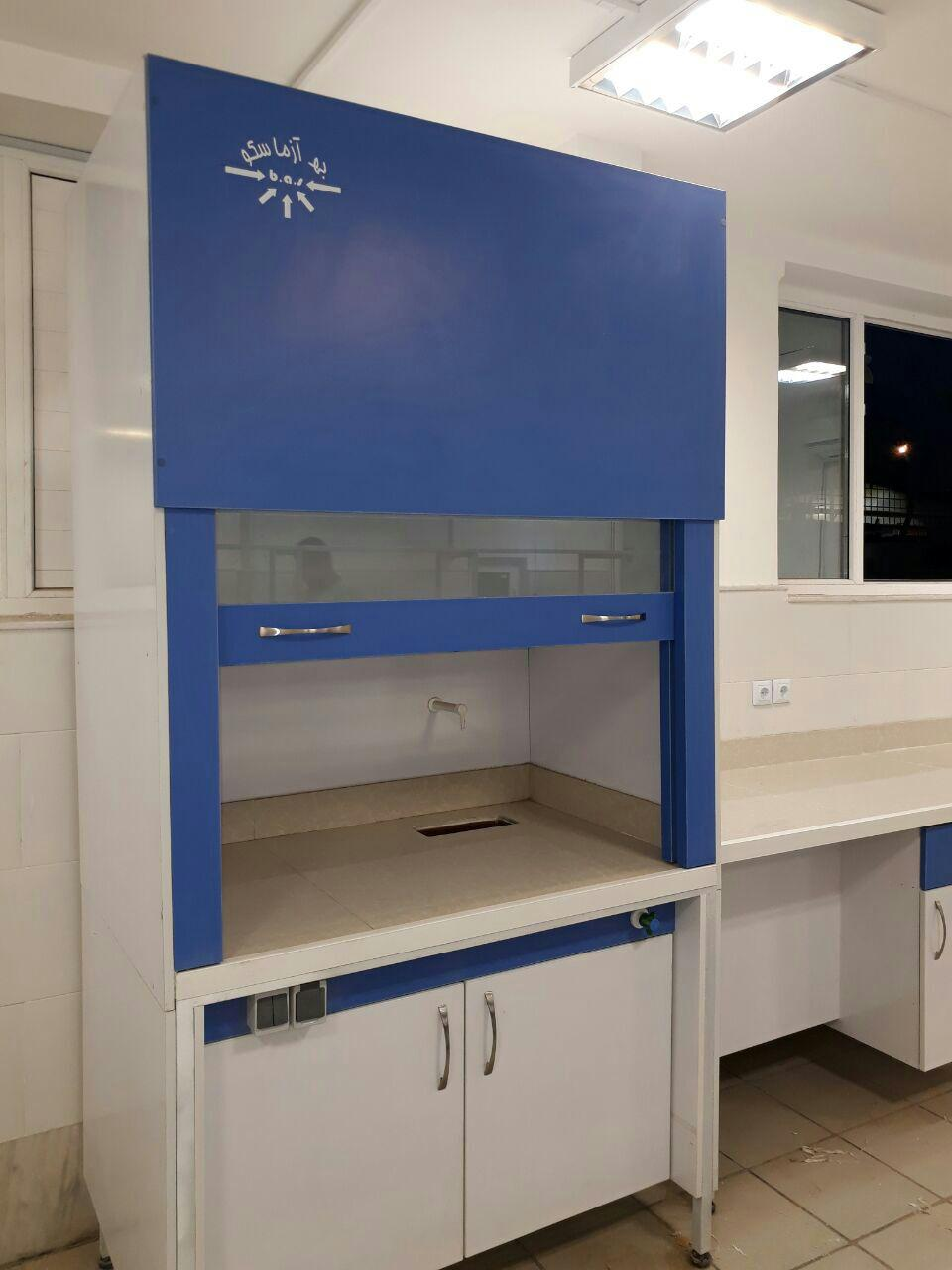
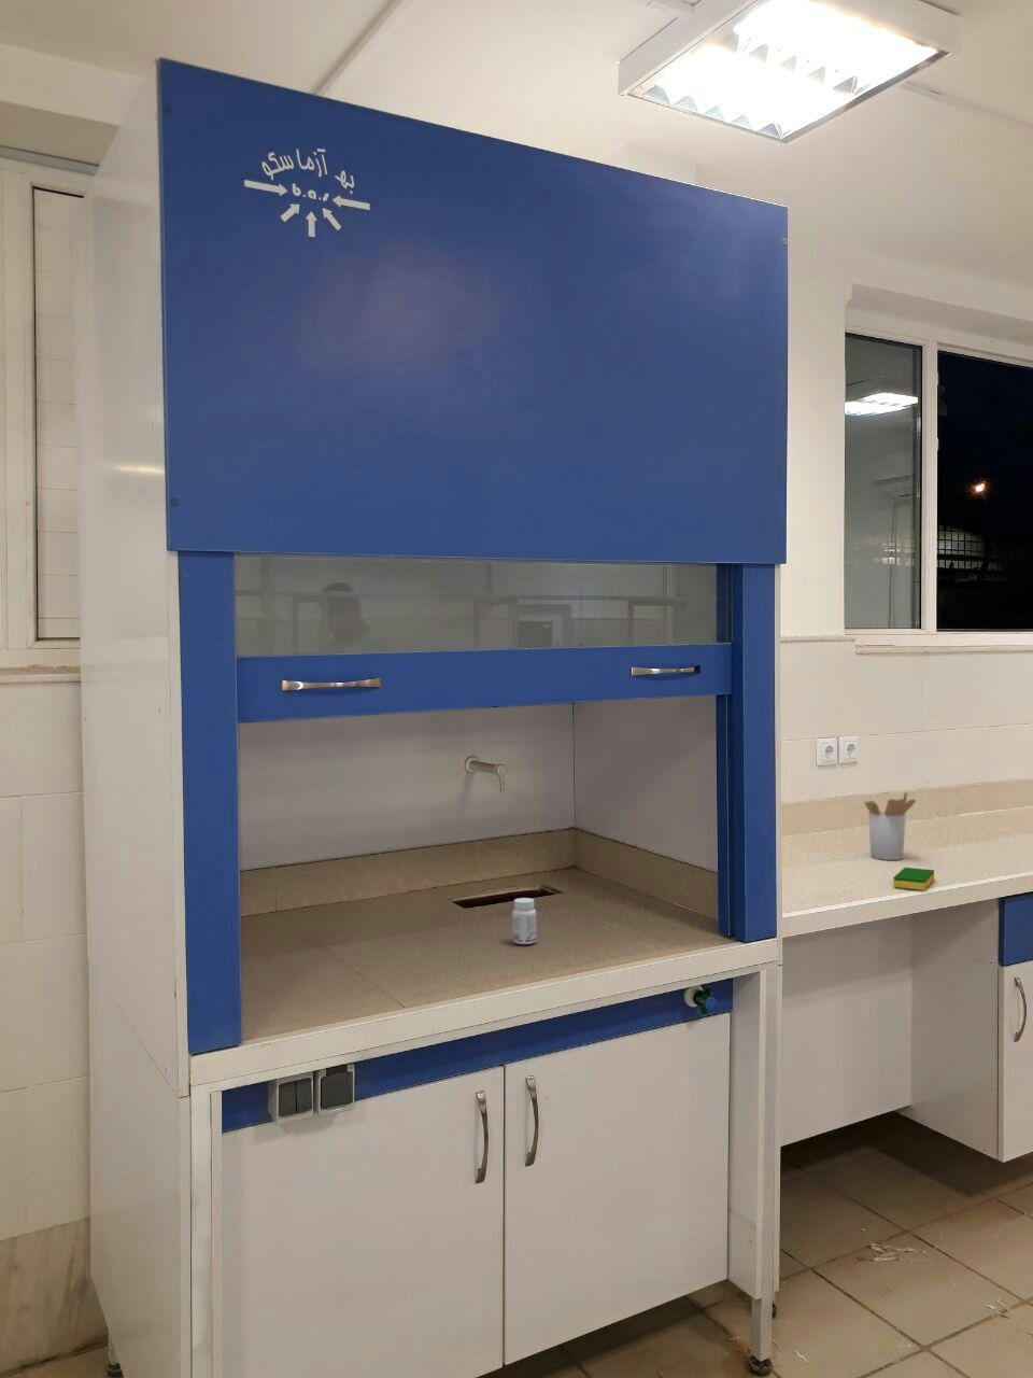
+ dish sponge (914, 879)
+ pill bottle (524, 920)
+ utensil holder (891, 826)
